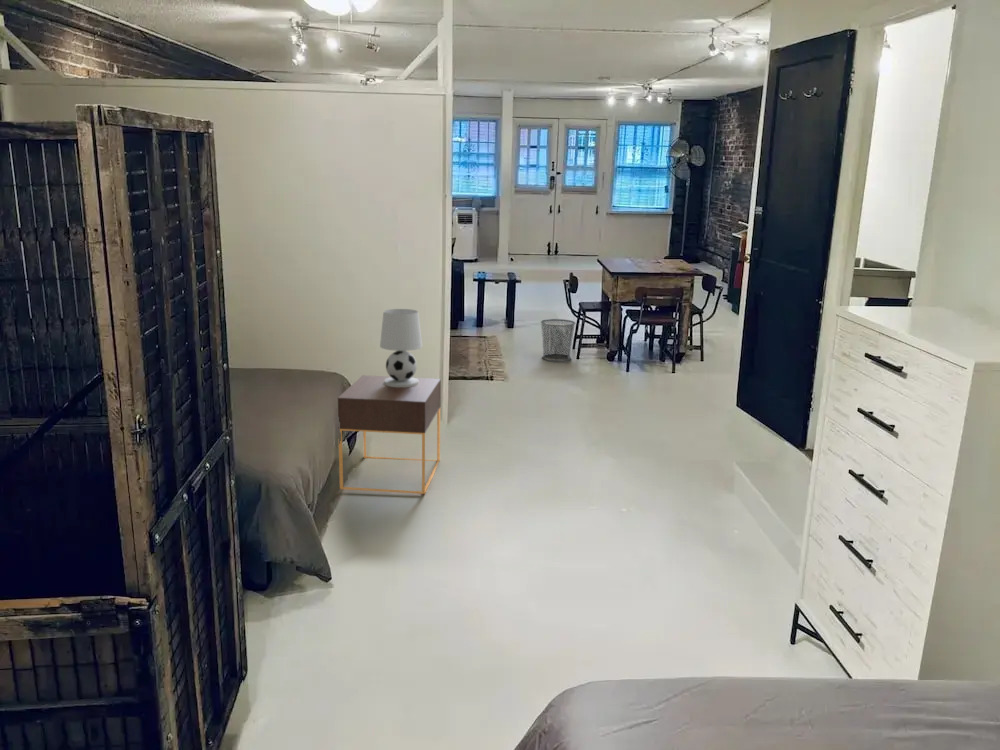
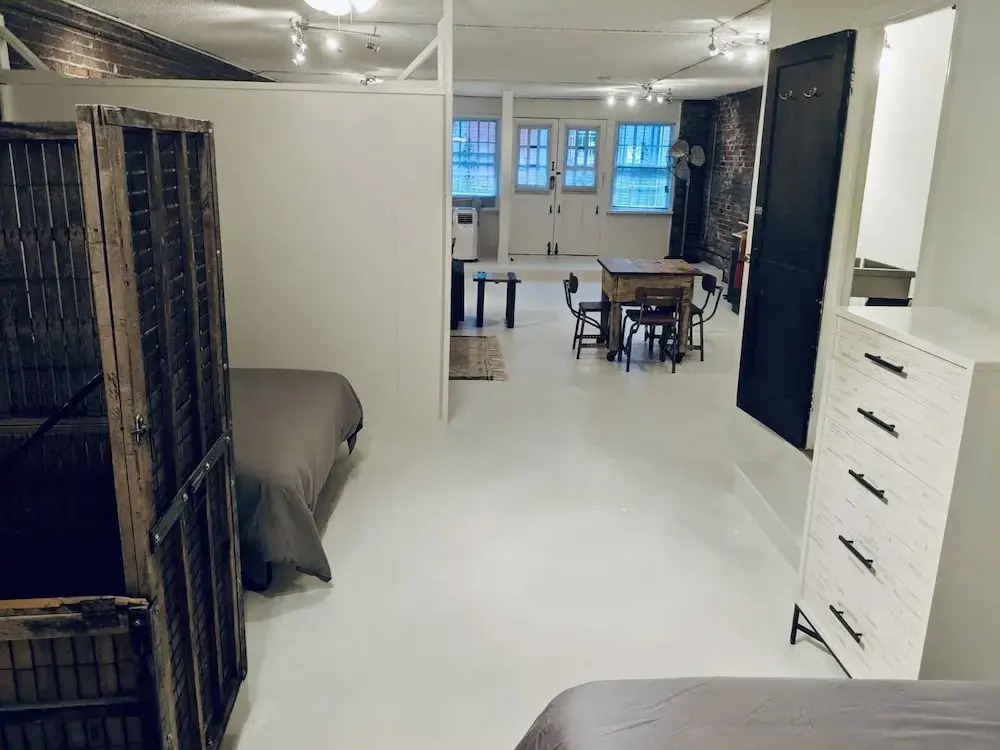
- nightstand (392, 431)
- table lamp (401, 347)
- waste bin (557, 340)
